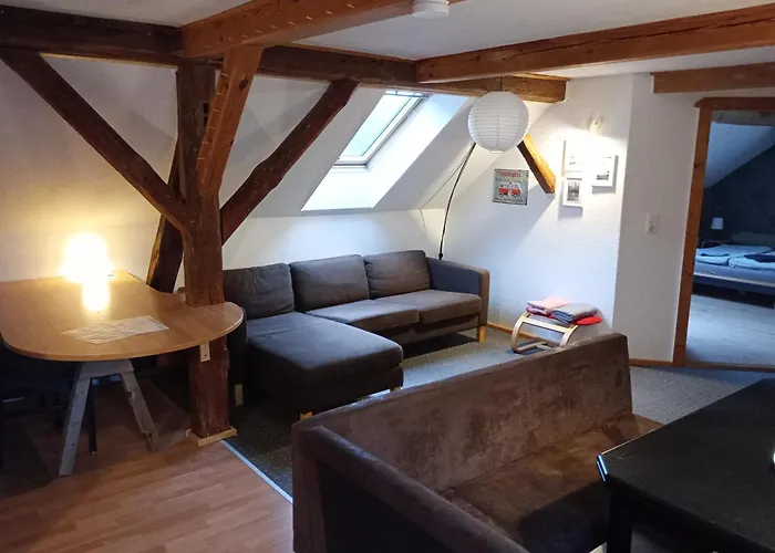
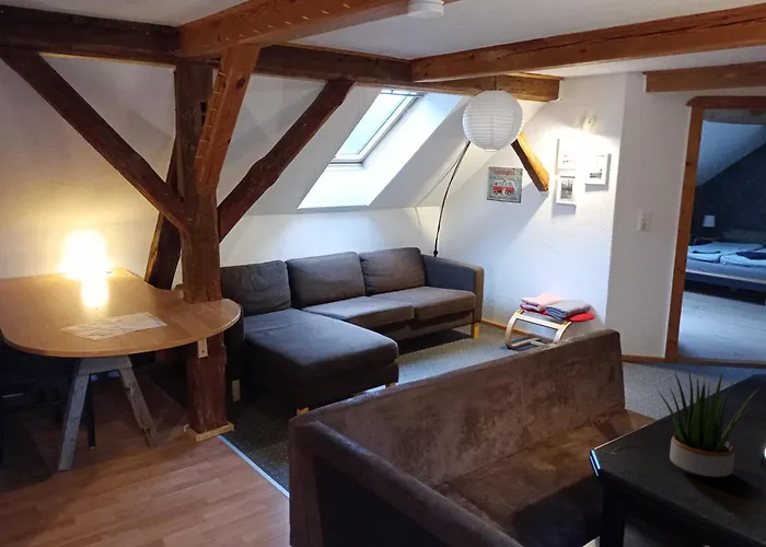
+ potted plant (705, 423)
